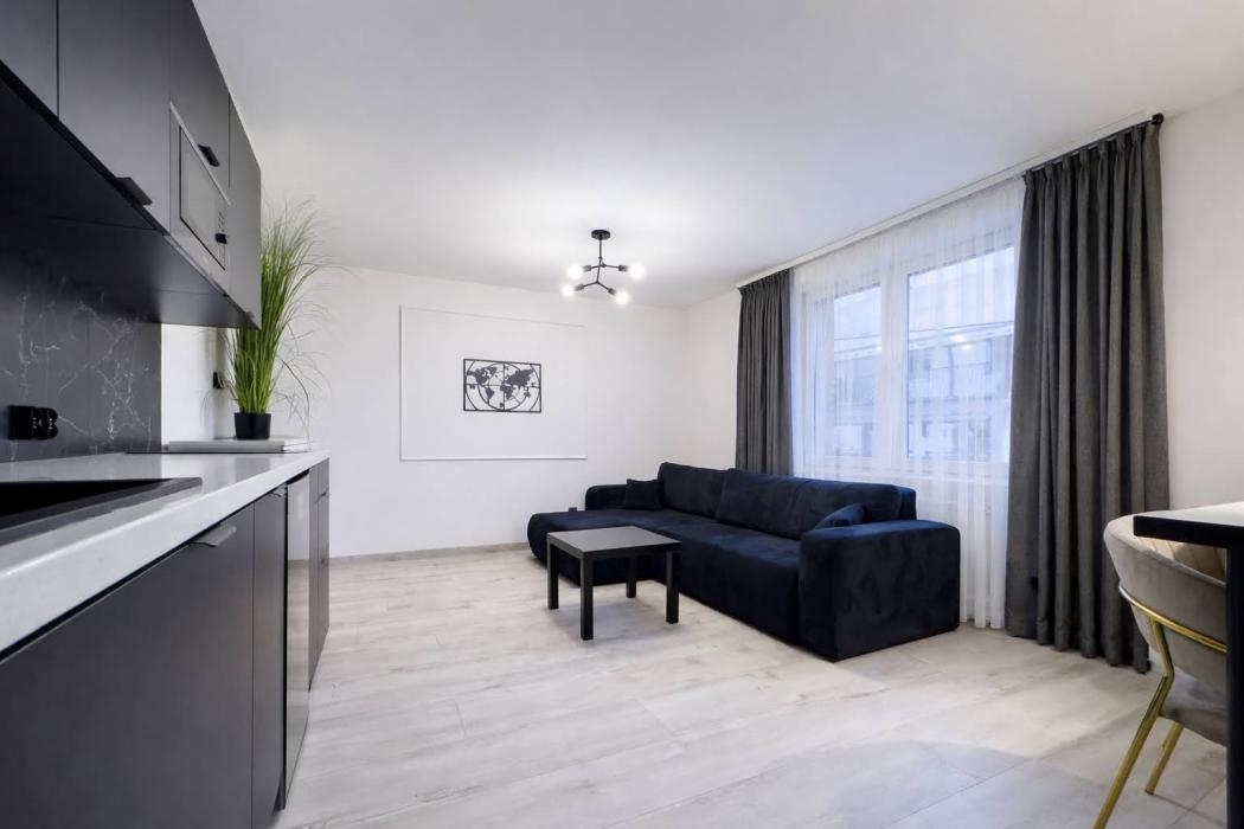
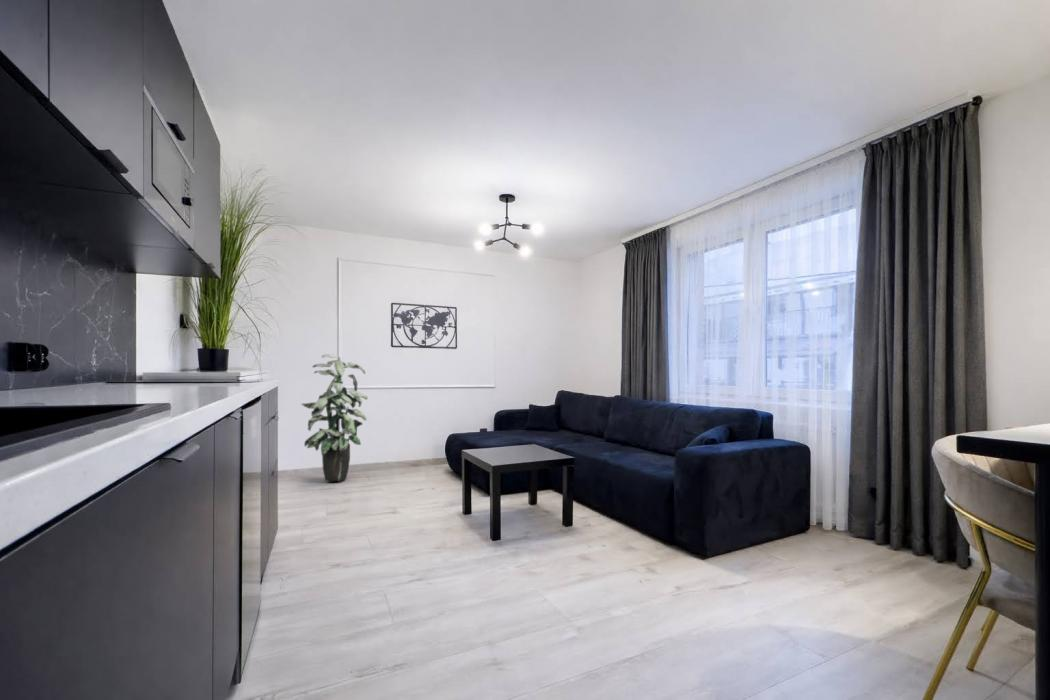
+ indoor plant (334, 417)
